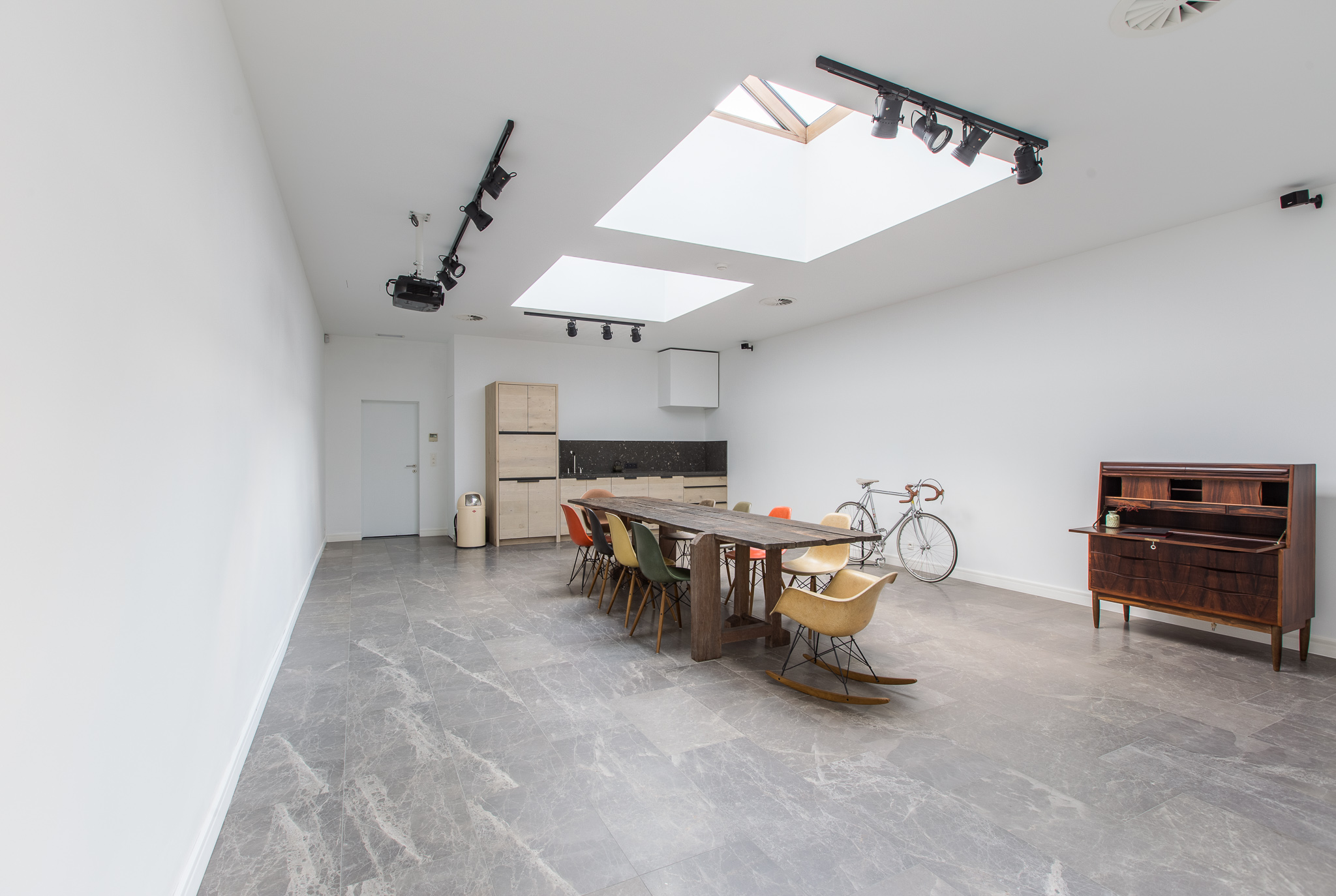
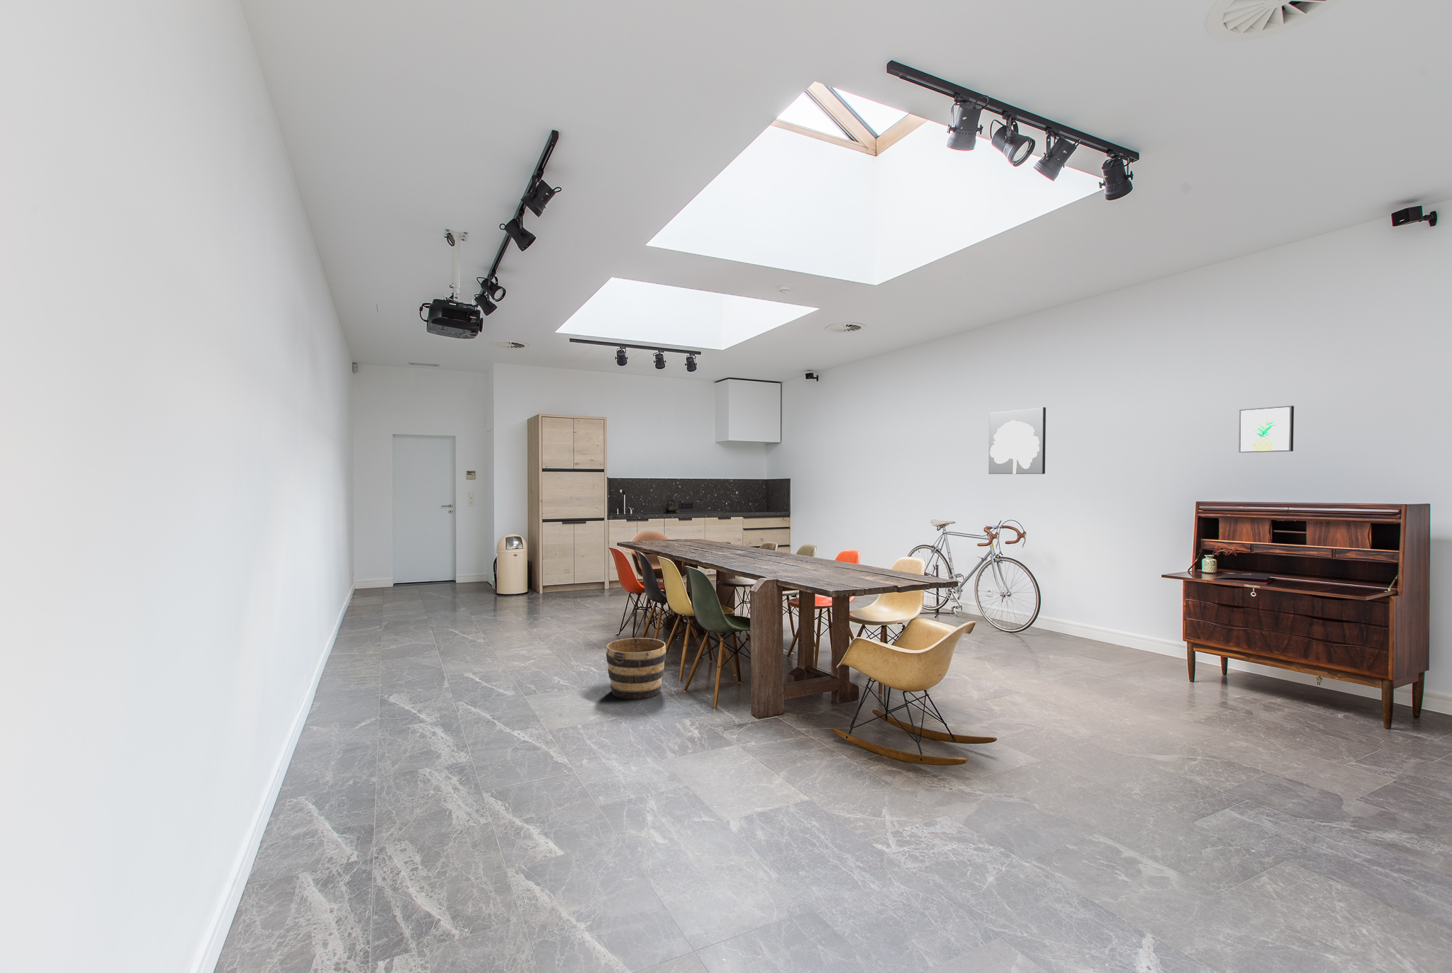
+ bucket (636, 668)
+ wall art (1265, 430)
+ wall art (1016, 442)
